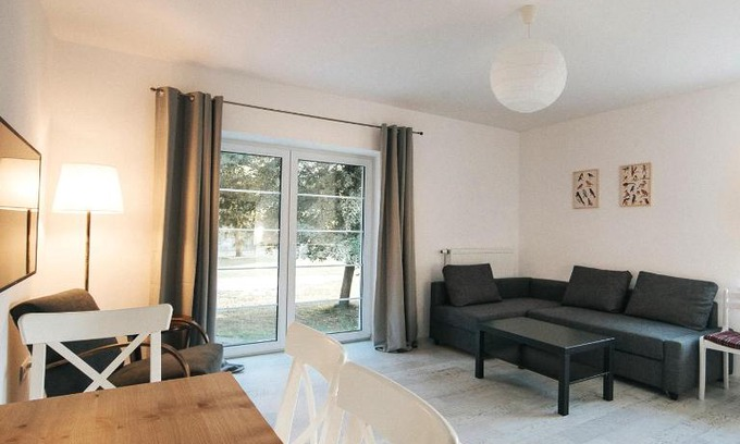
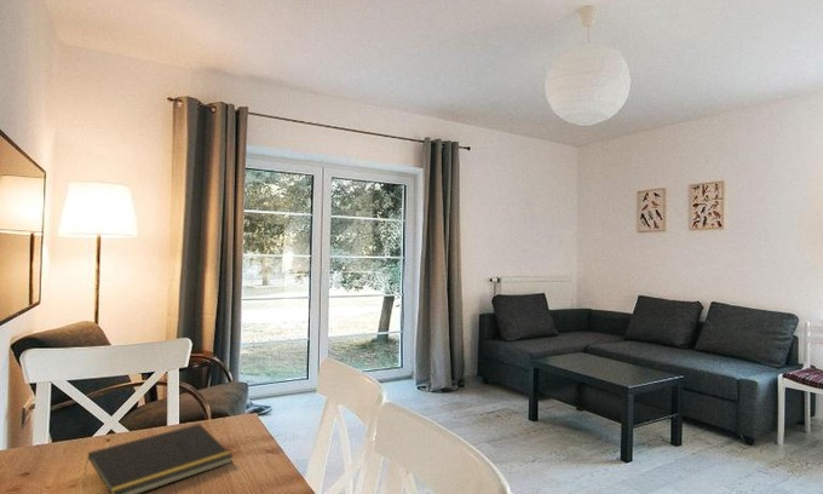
+ notepad (162, 456)
